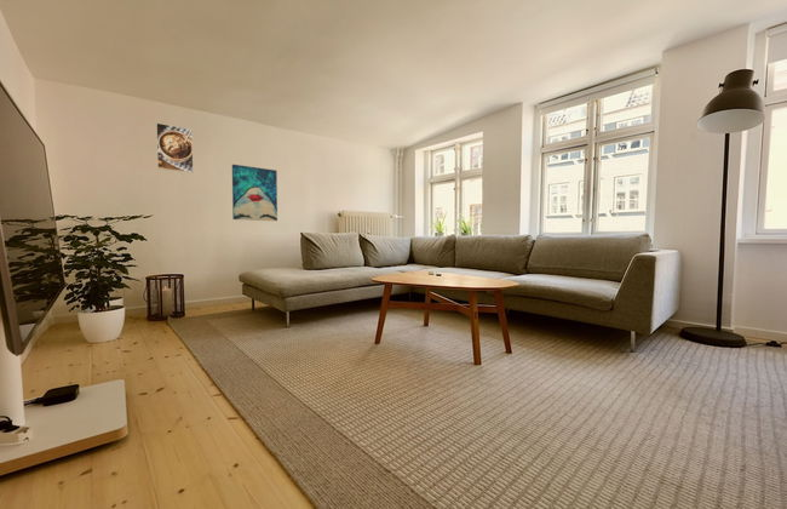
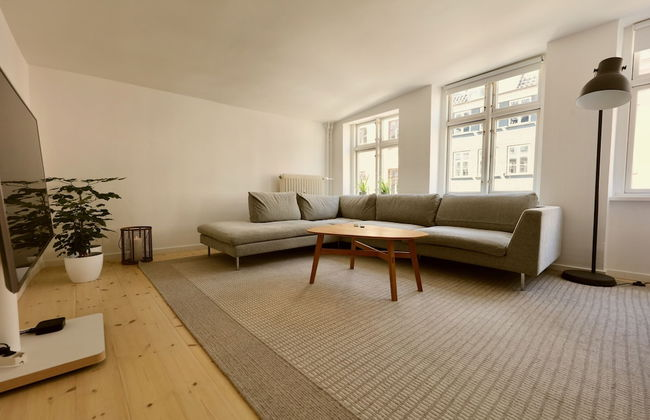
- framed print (174, 148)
- wall art (255, 194)
